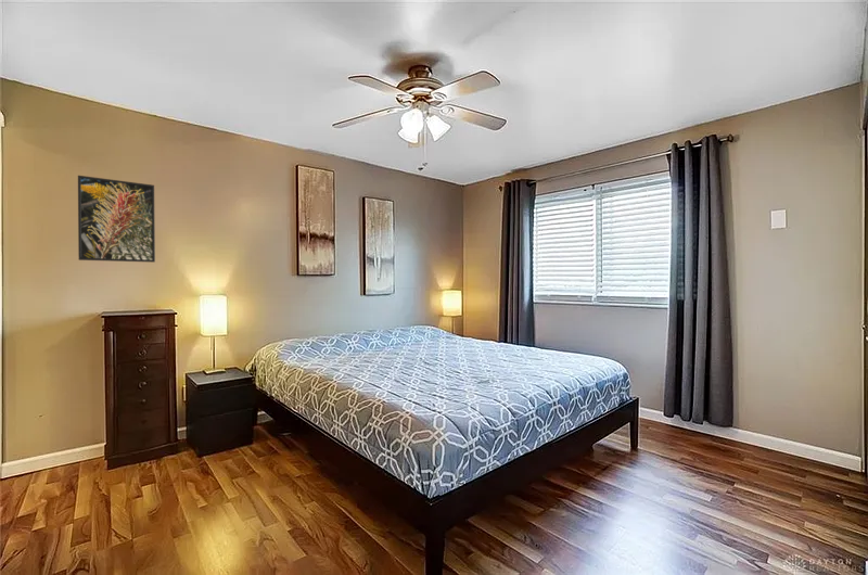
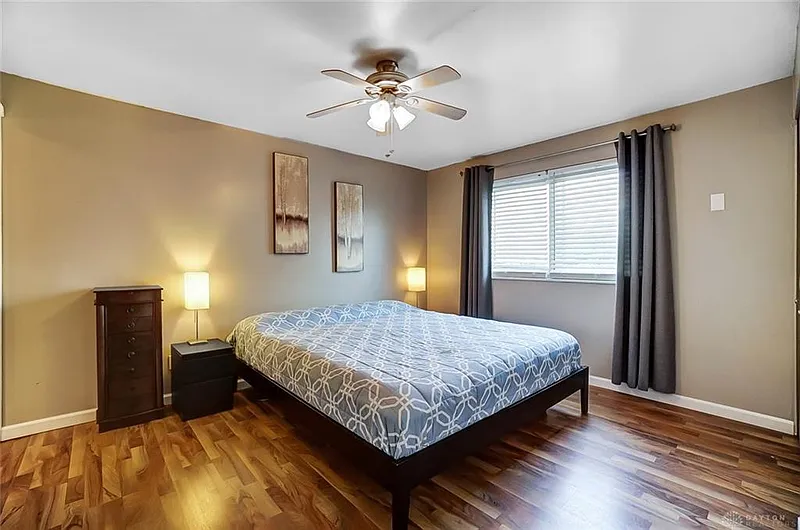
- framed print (117, 220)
